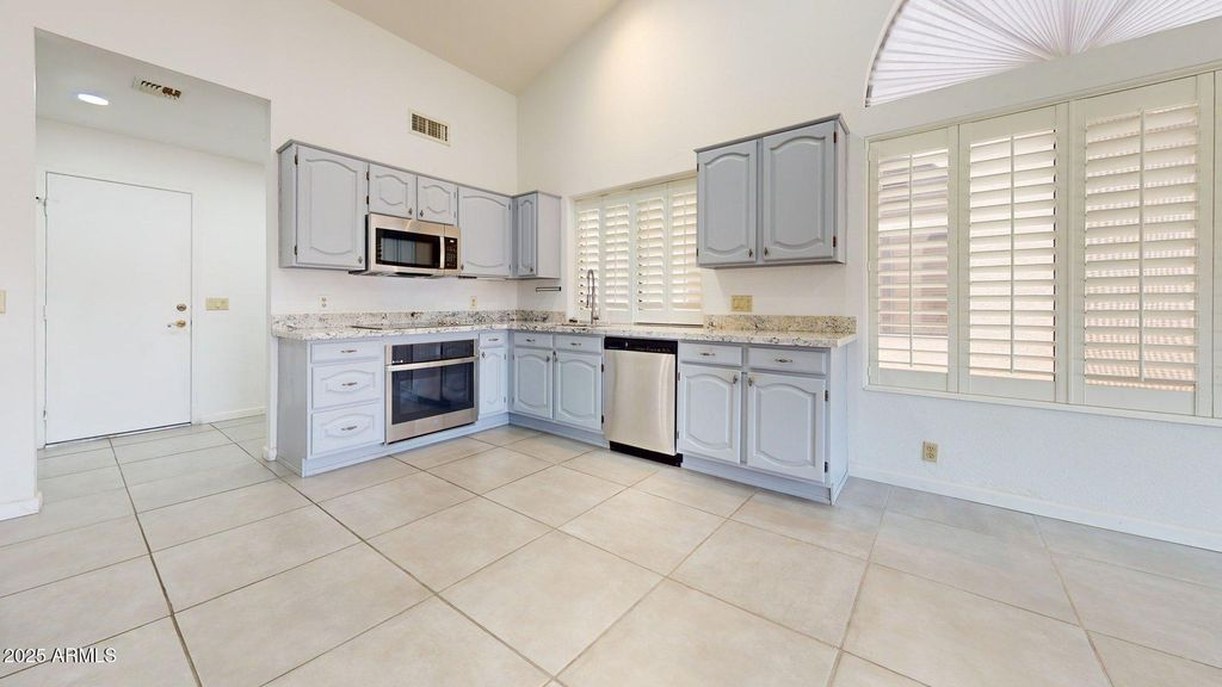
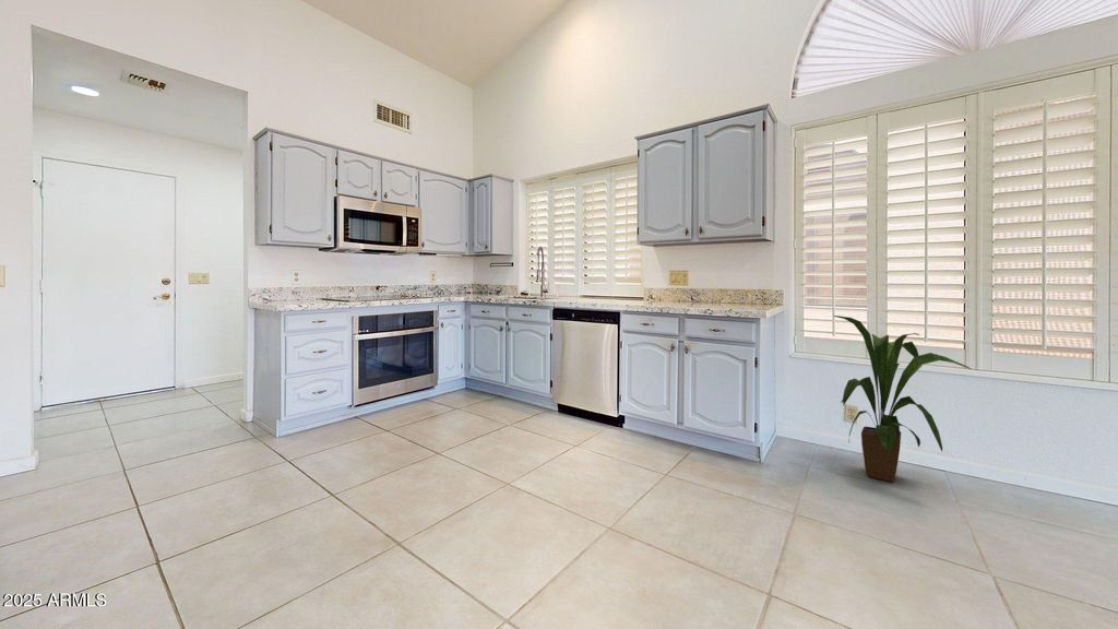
+ house plant (900, 399)
